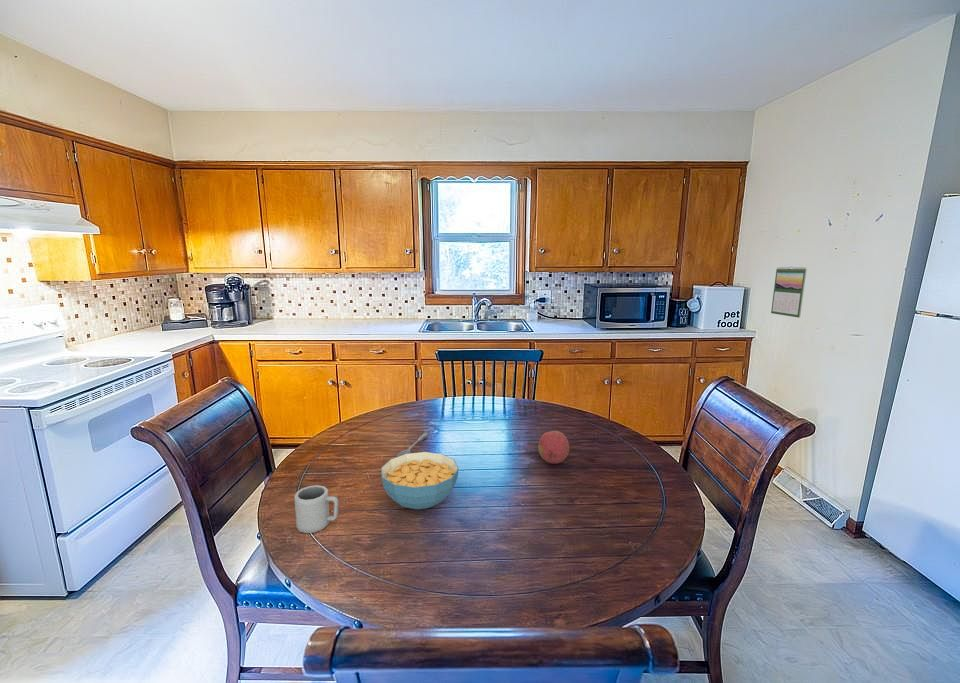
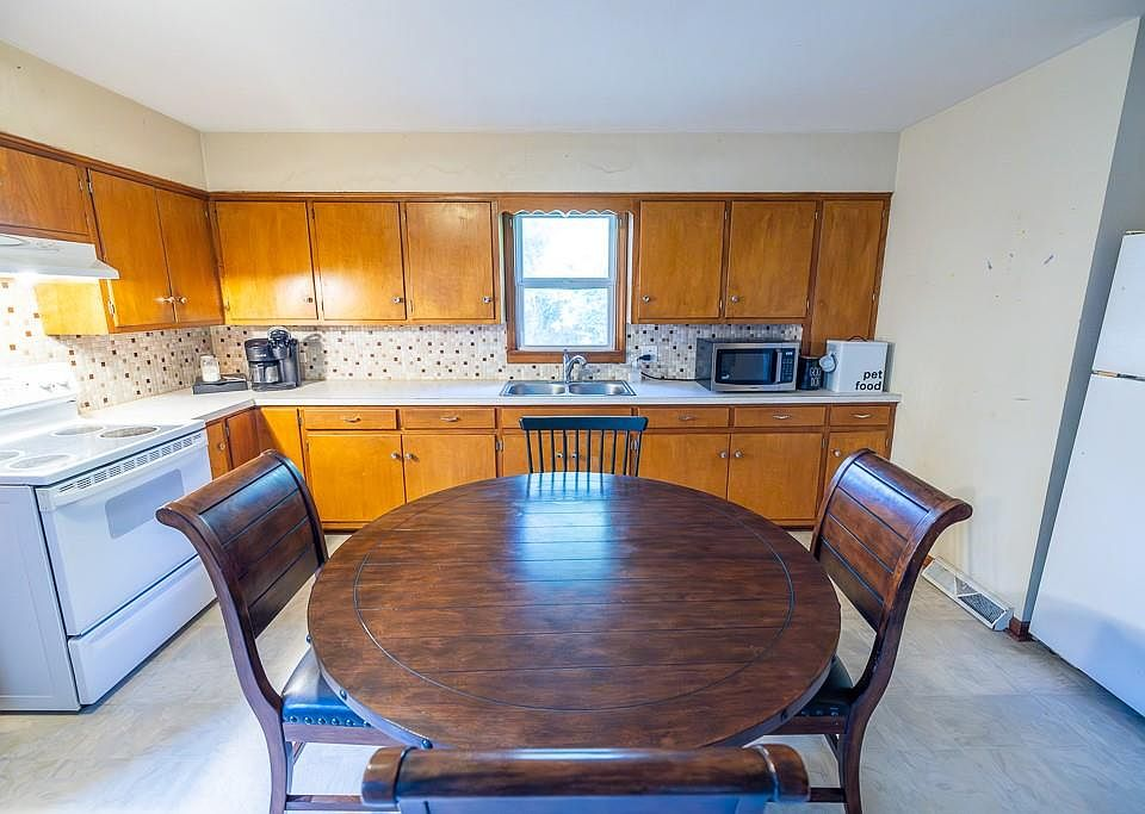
- cup (317, 508)
- cereal bowl (420, 485)
- fruit (554, 446)
- calendar (788, 291)
- soupspoon (413, 445)
